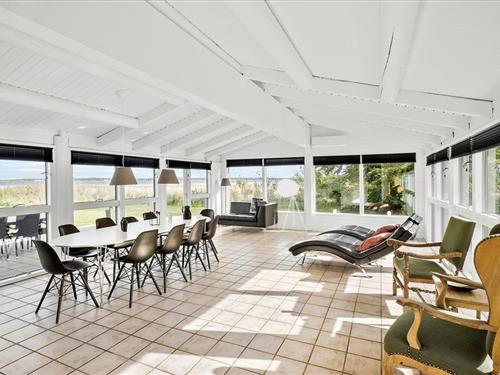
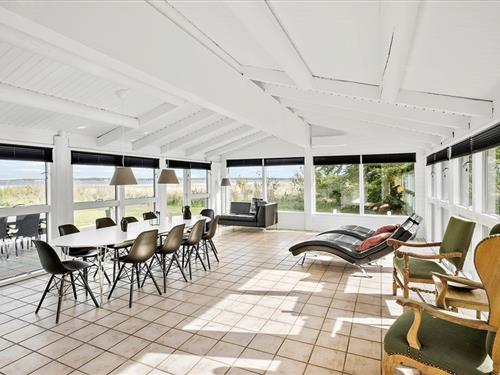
- floor lamp (293, 205)
